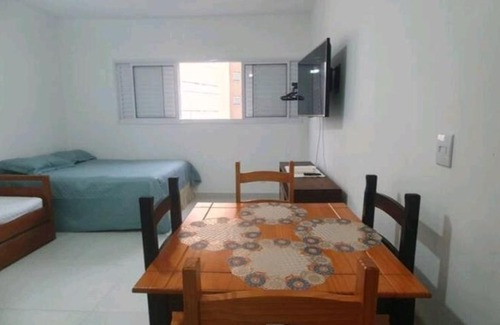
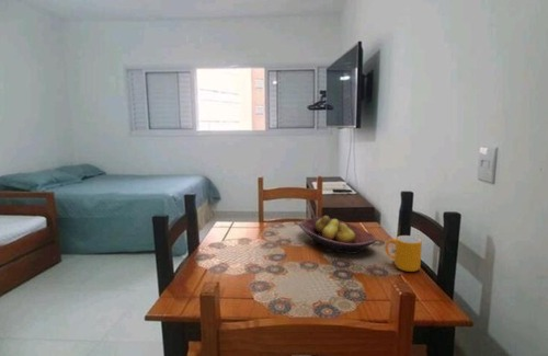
+ fruit bowl (334, 230)
+ mug (402, 252)
